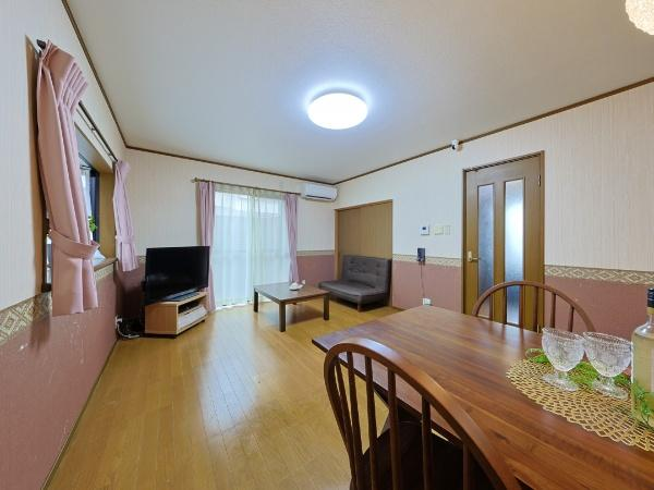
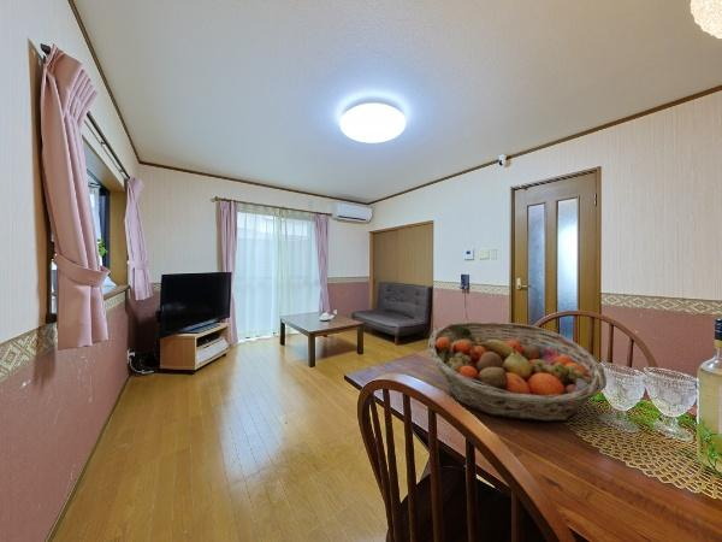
+ fruit basket (505, 364)
